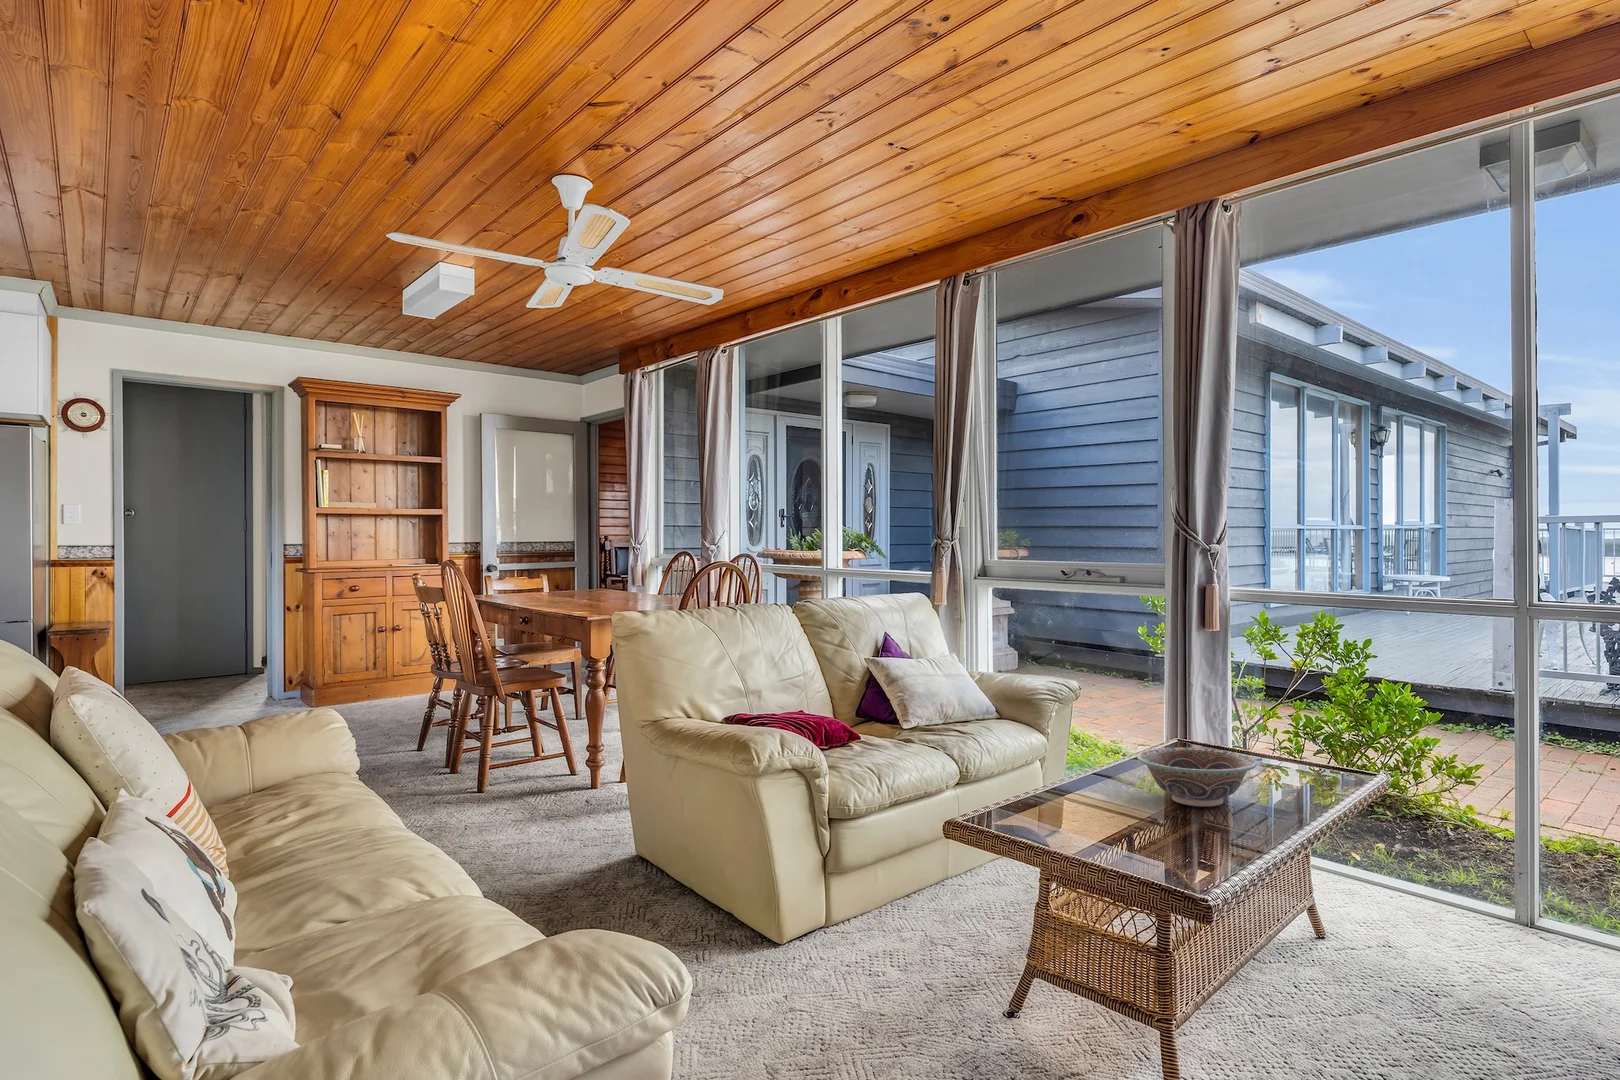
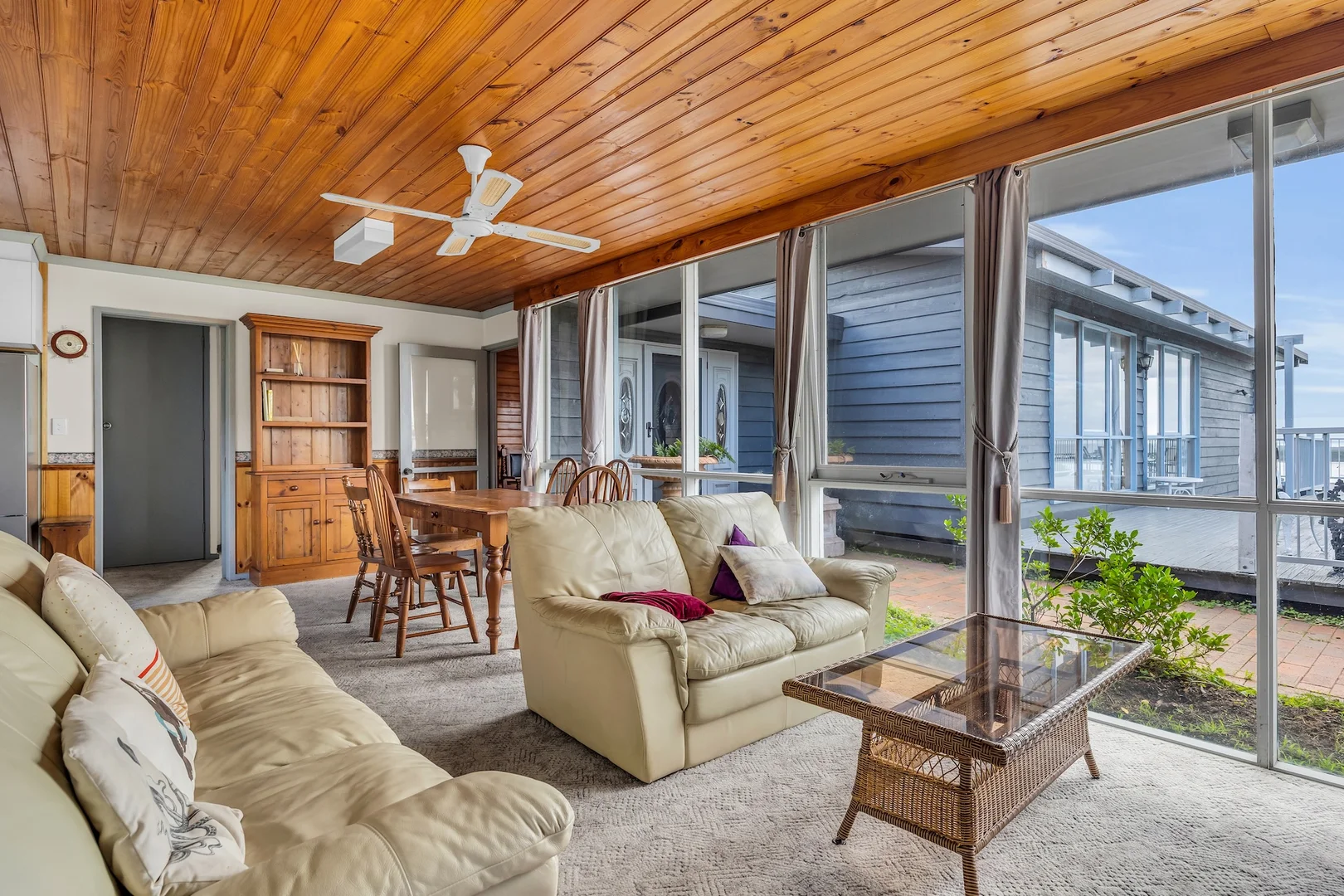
- decorative bowl (1195, 777)
